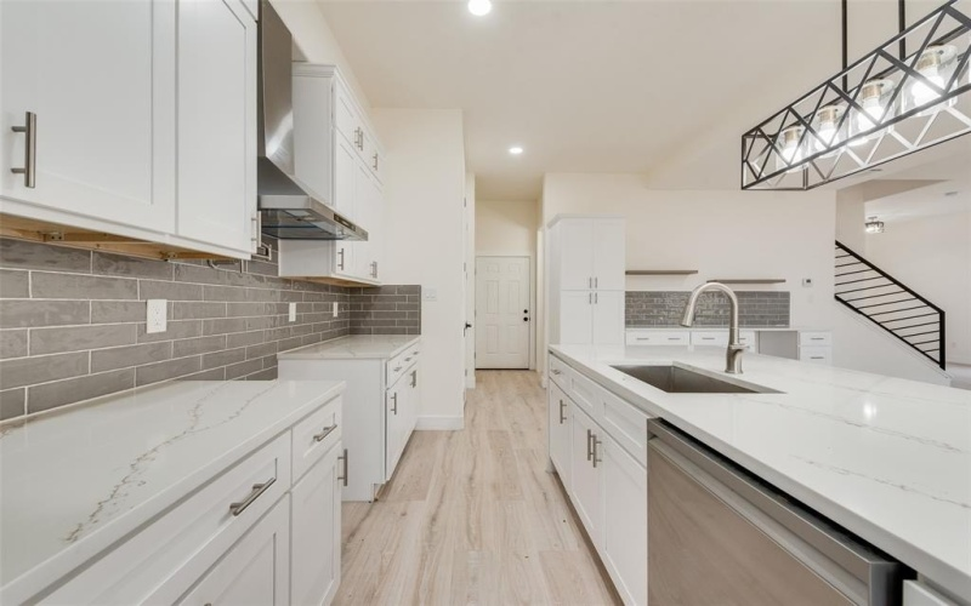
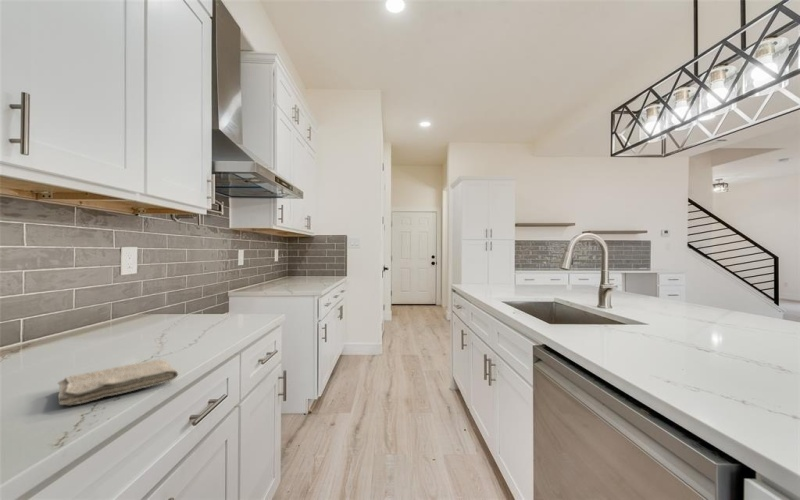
+ washcloth (120, 378)
